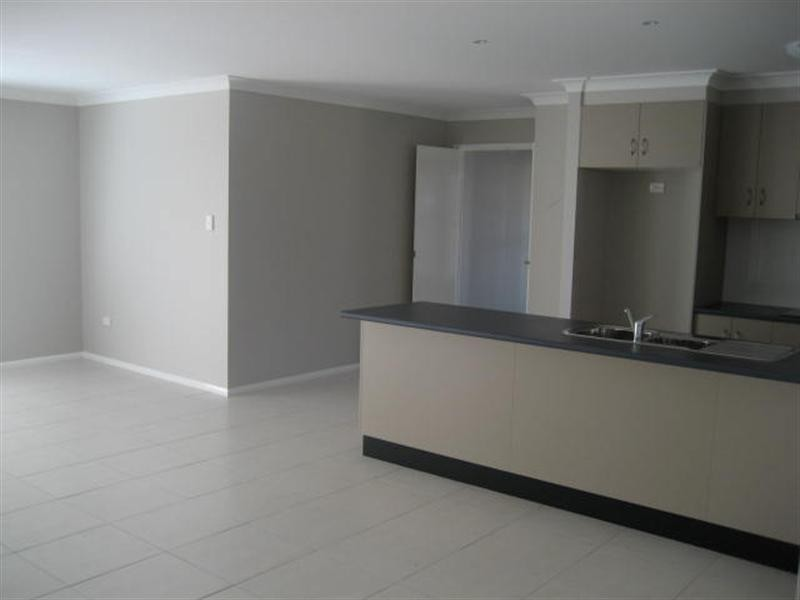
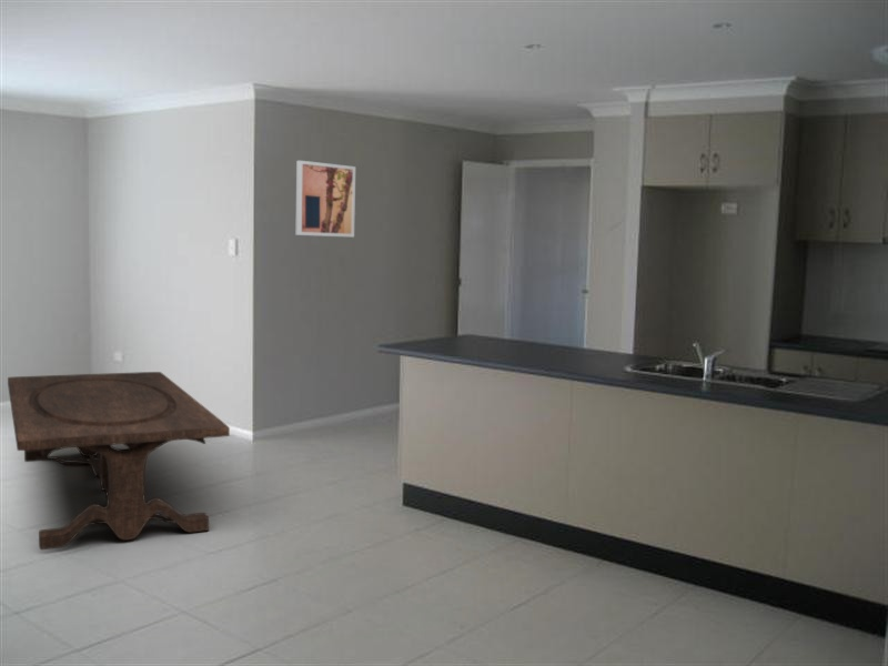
+ wall art (326, 200)
+ dining table (104, 444)
